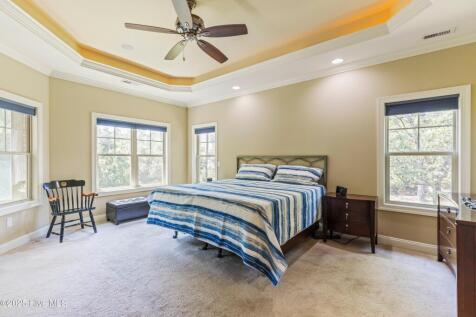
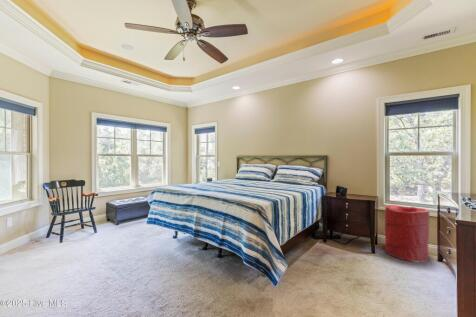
+ laundry hamper (406, 230)
